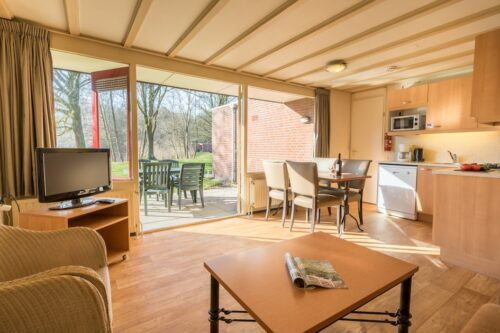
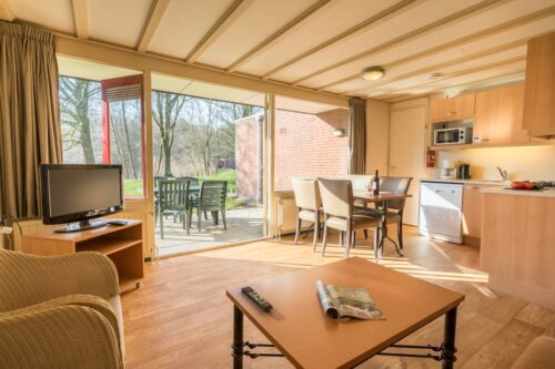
+ remote control (255, 297)
